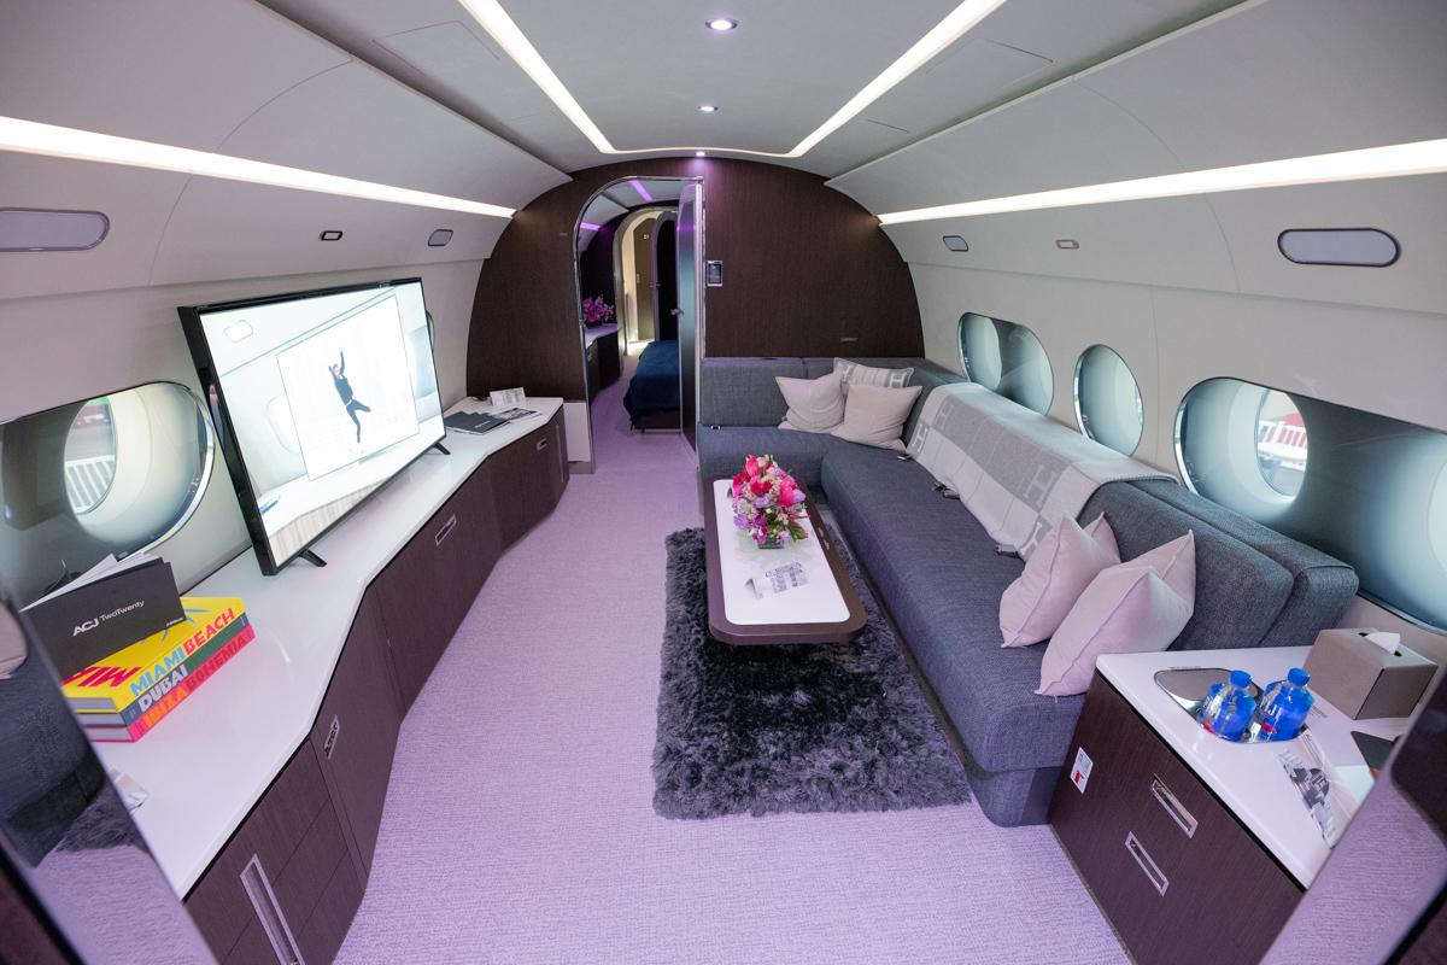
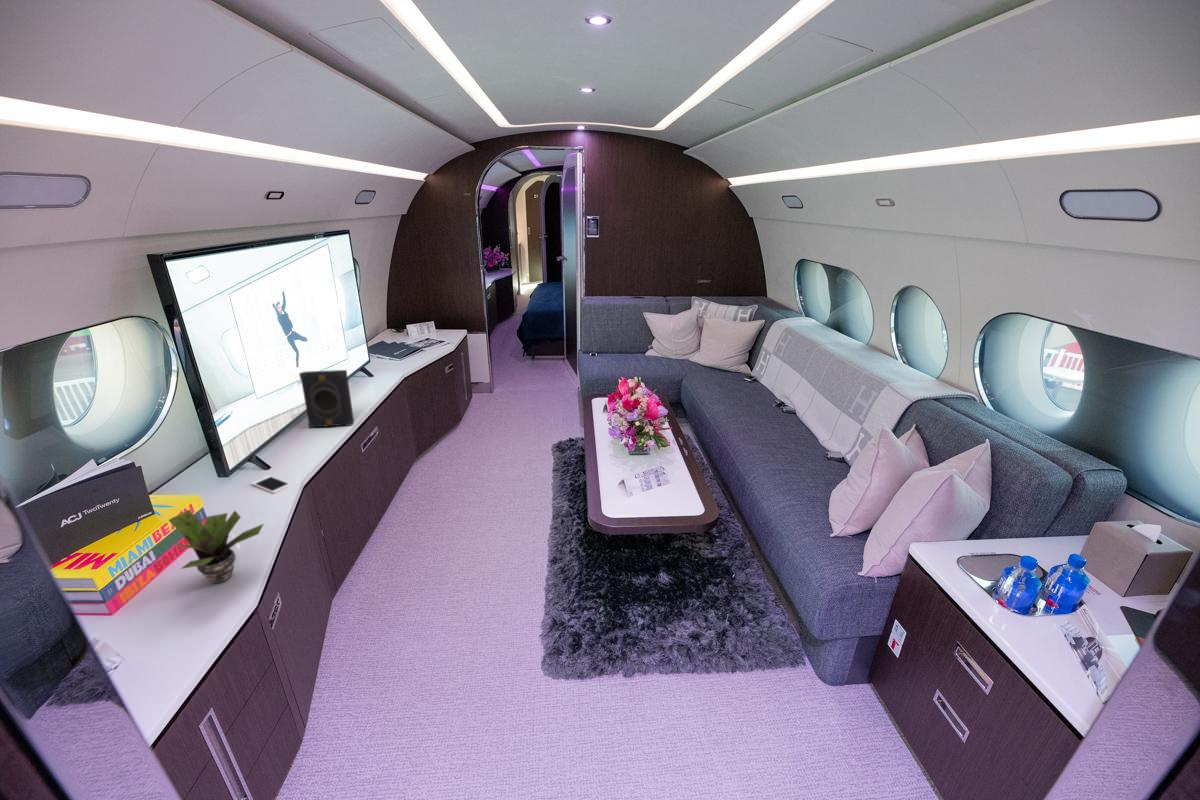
+ cell phone (271, 484)
+ speaker (327, 399)
+ potted plant (210, 550)
